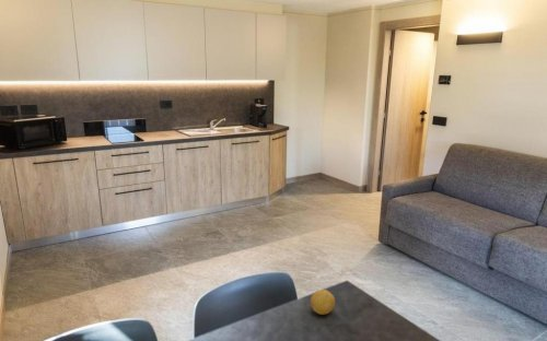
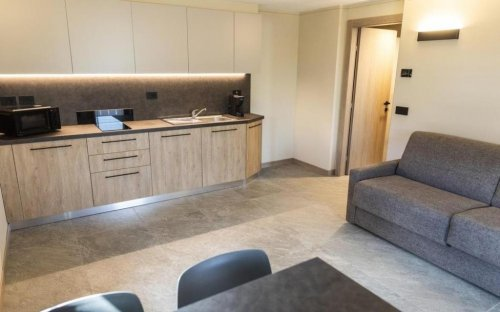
- fruit (322, 302)
